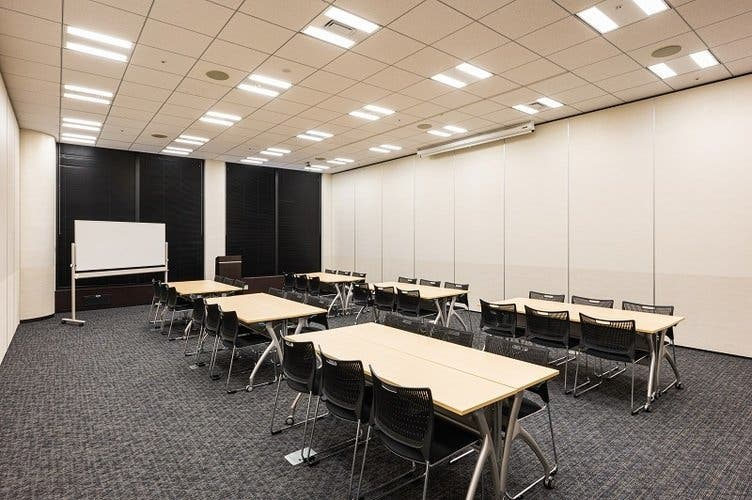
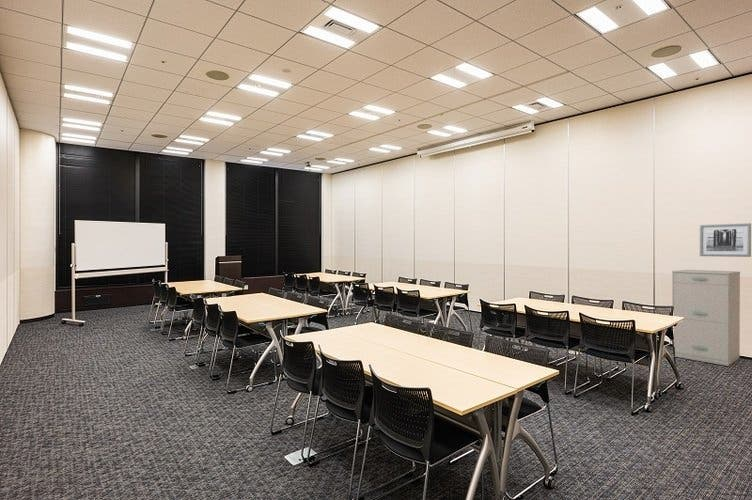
+ wall art (724, 240)
+ filing cabinet (705, 314)
